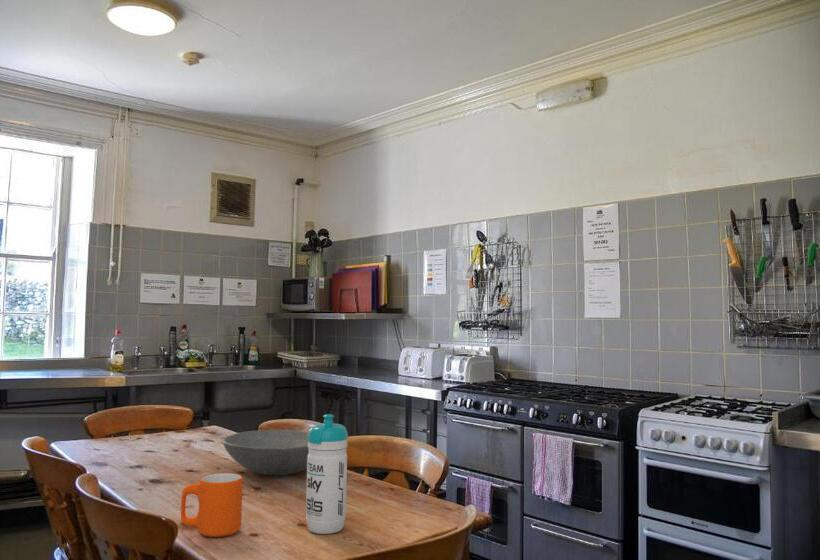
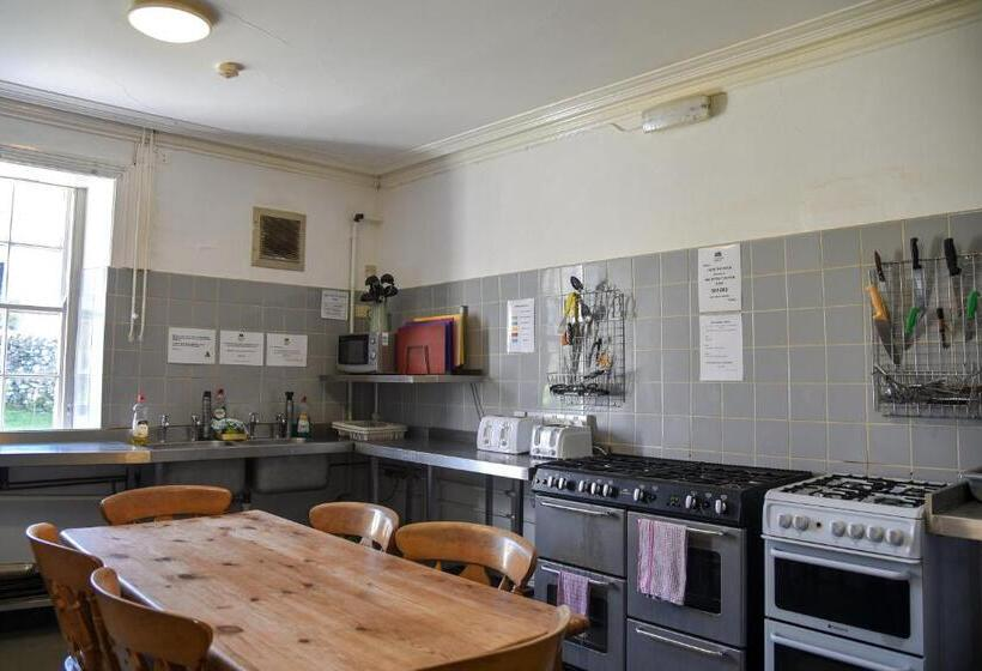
- mug (213, 505)
- bowl (277, 454)
- water bottle (327, 471)
